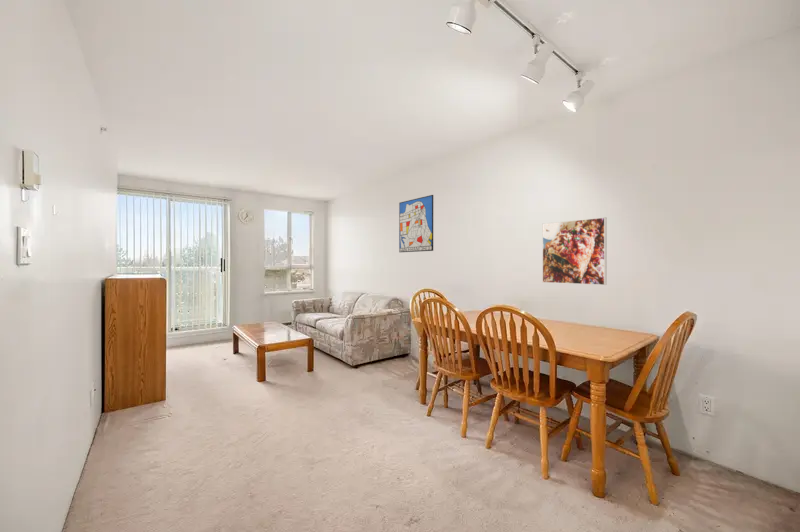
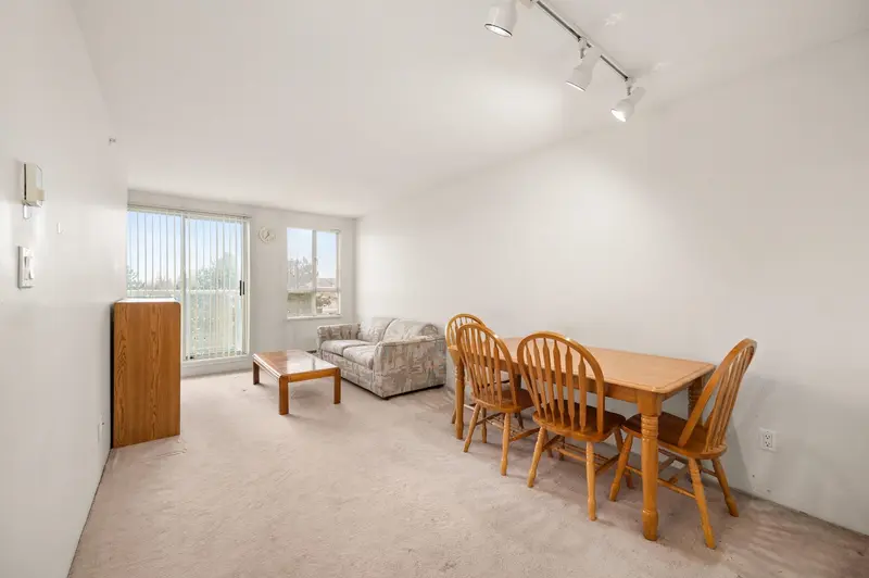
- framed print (572, 252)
- wall art (415, 225)
